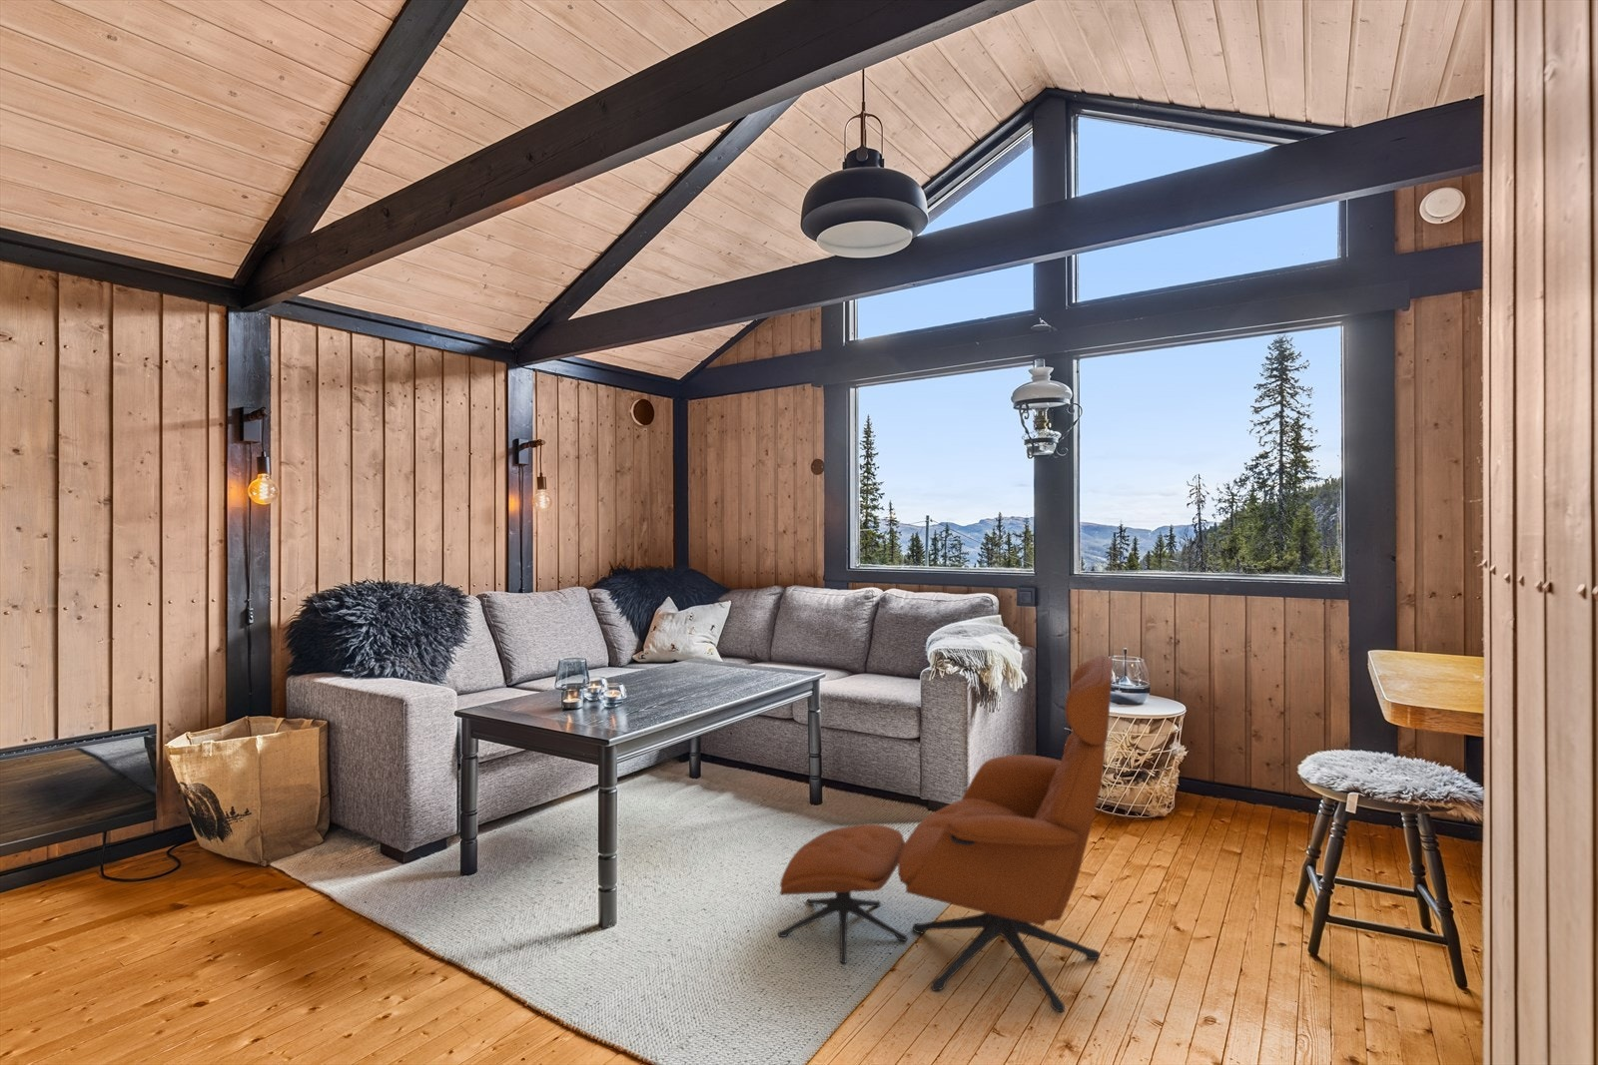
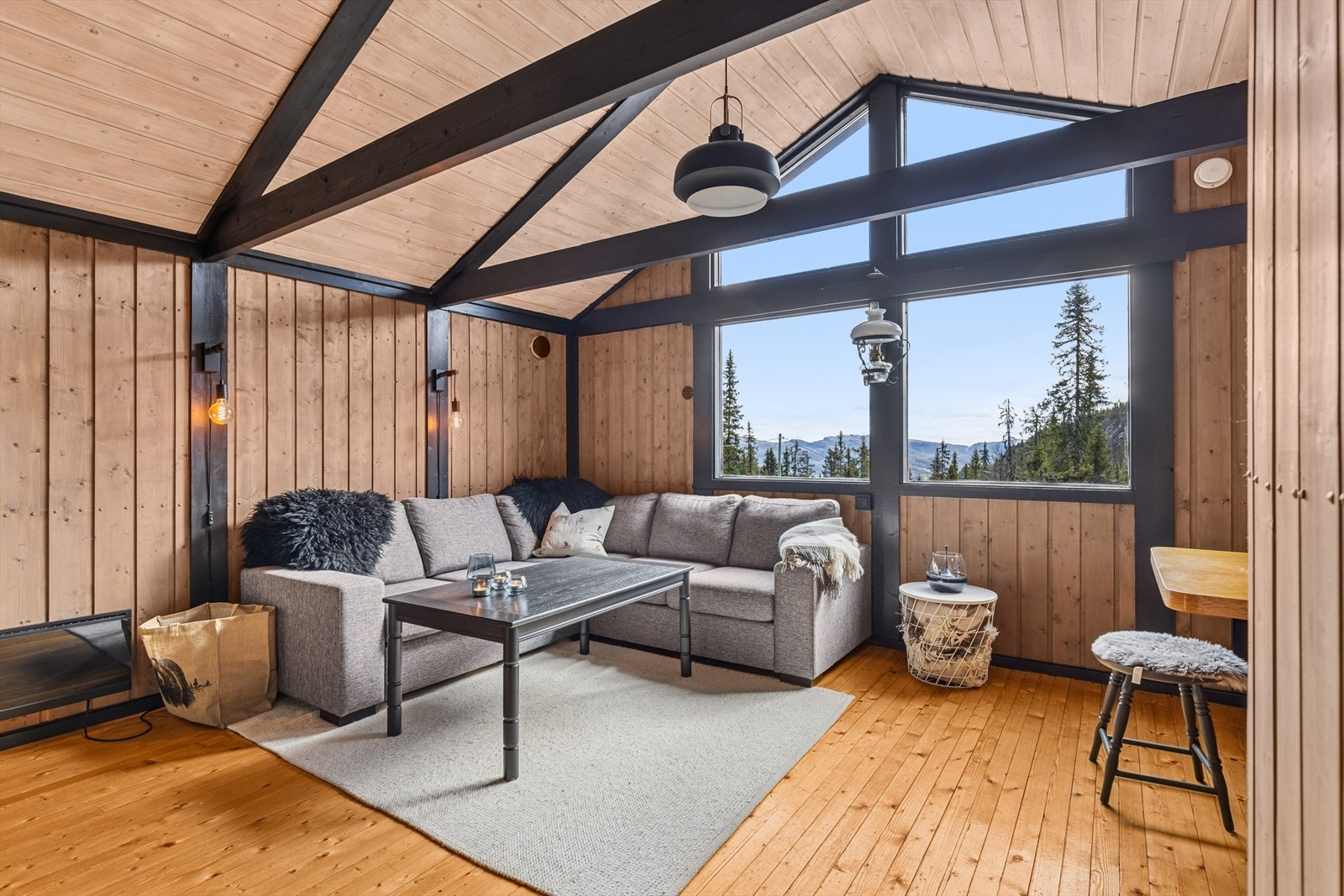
- armchair (952, 802)
